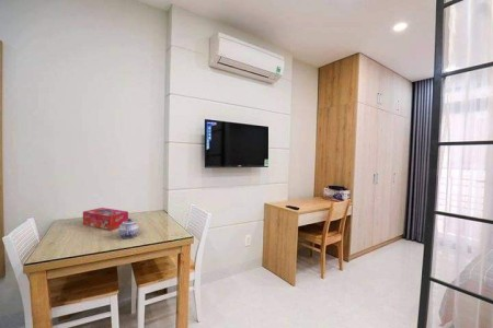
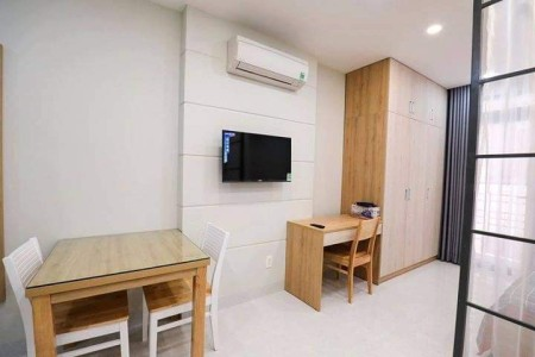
- tissue box (105, 218)
- teapot (128, 227)
